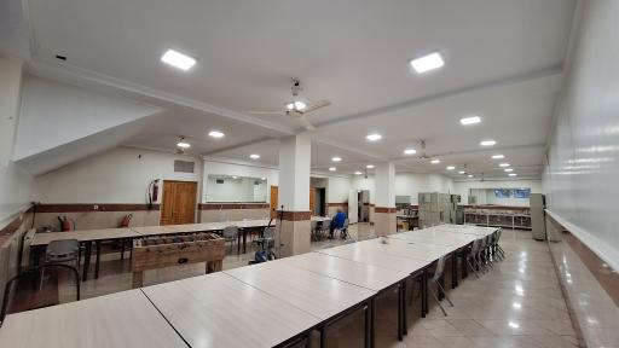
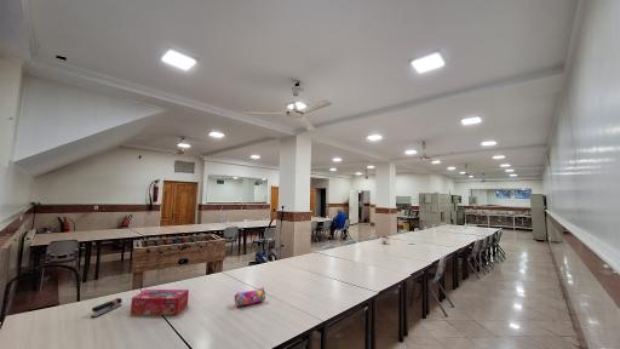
+ tissue box (161, 301)
+ stapler (107, 305)
+ pencil case (249, 296)
